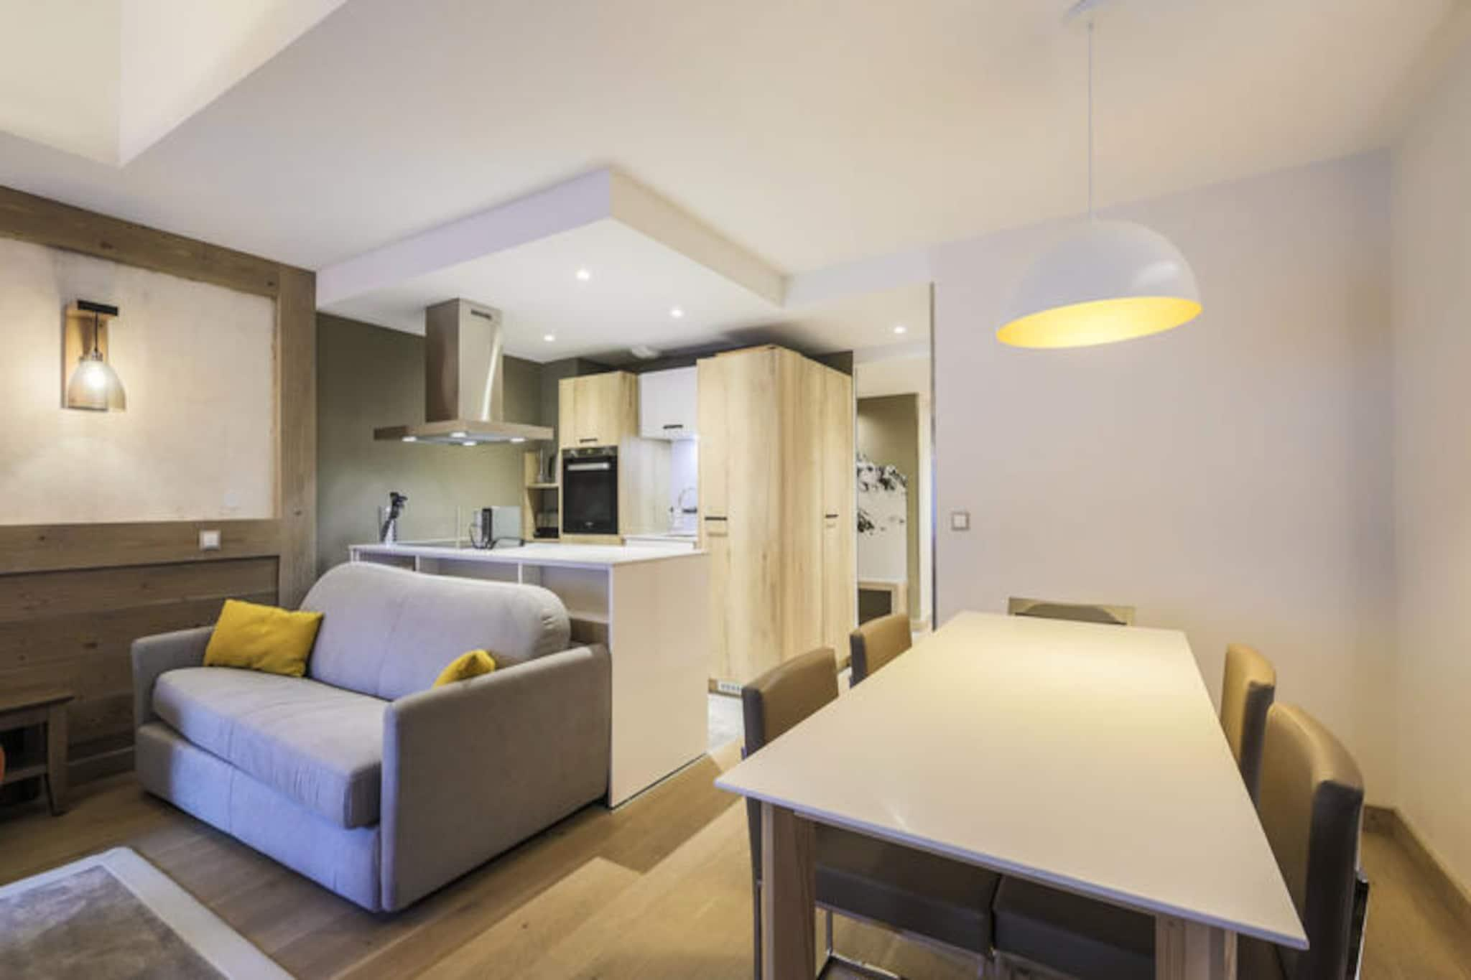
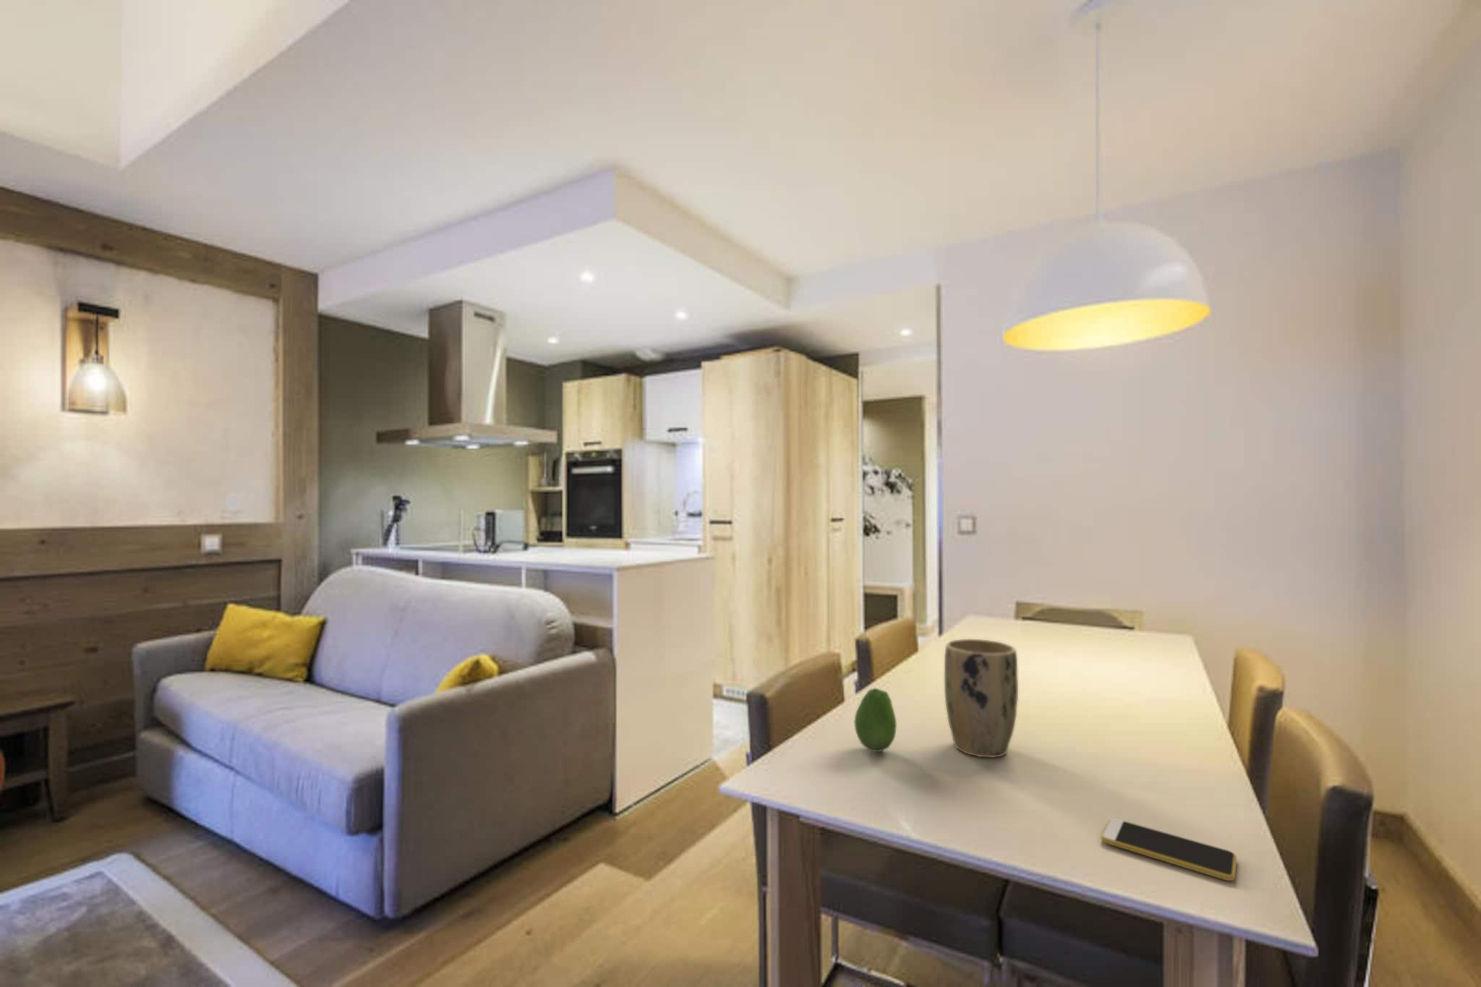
+ fruit (875, 718)
+ smartphone (1166, 847)
+ plant pot (980, 697)
